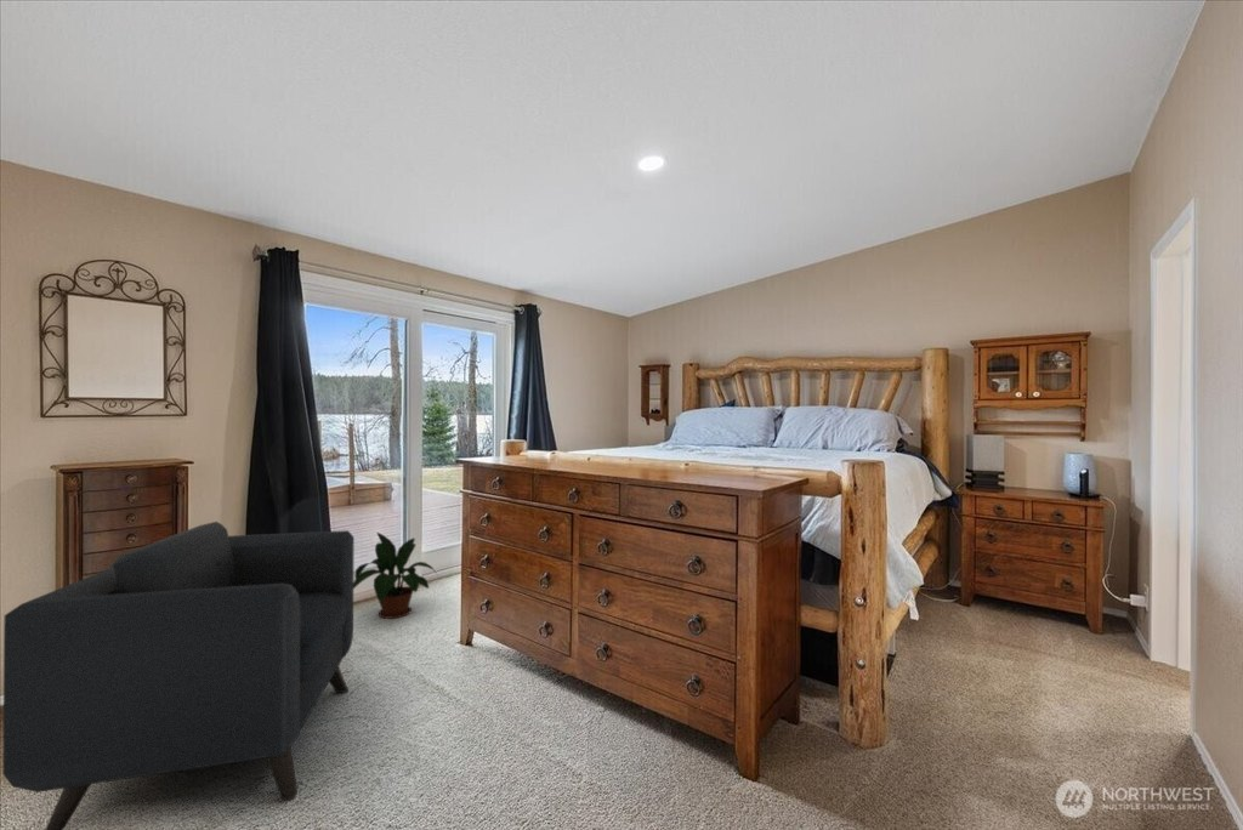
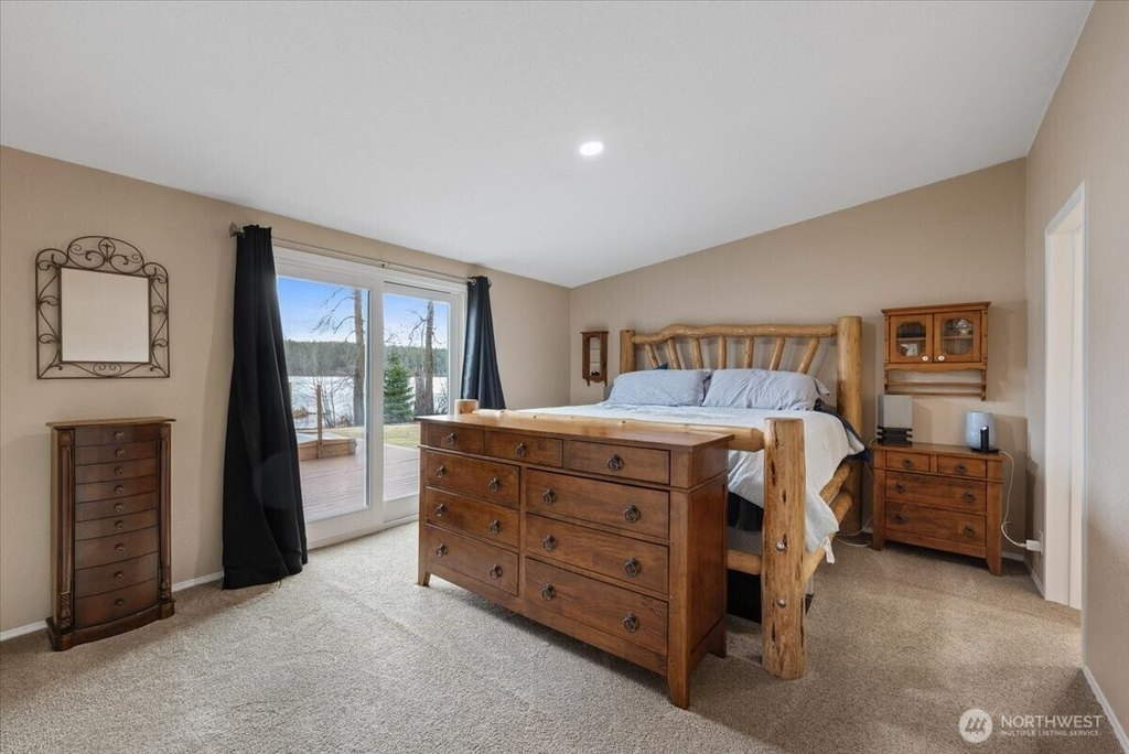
- armchair (228, 639)
- potted plant (393, 569)
